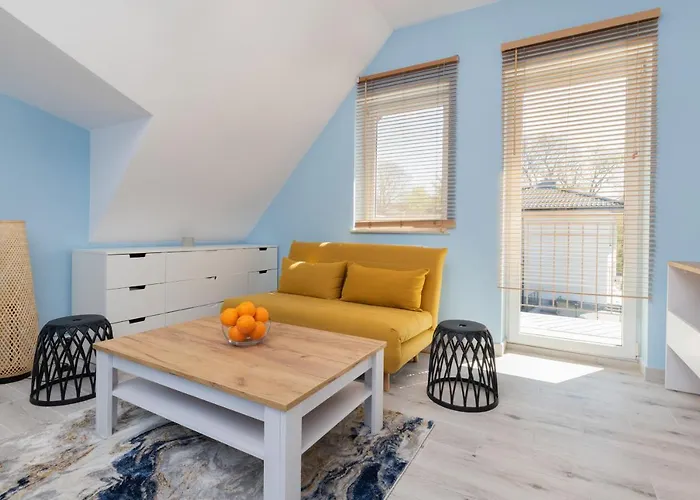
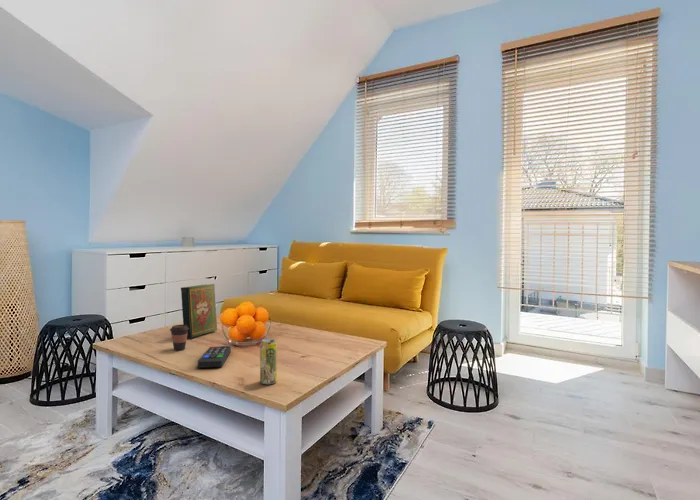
+ book (199, 309)
+ coffee cup (179, 337)
+ remote control (215, 355)
+ beverage can (268, 360)
